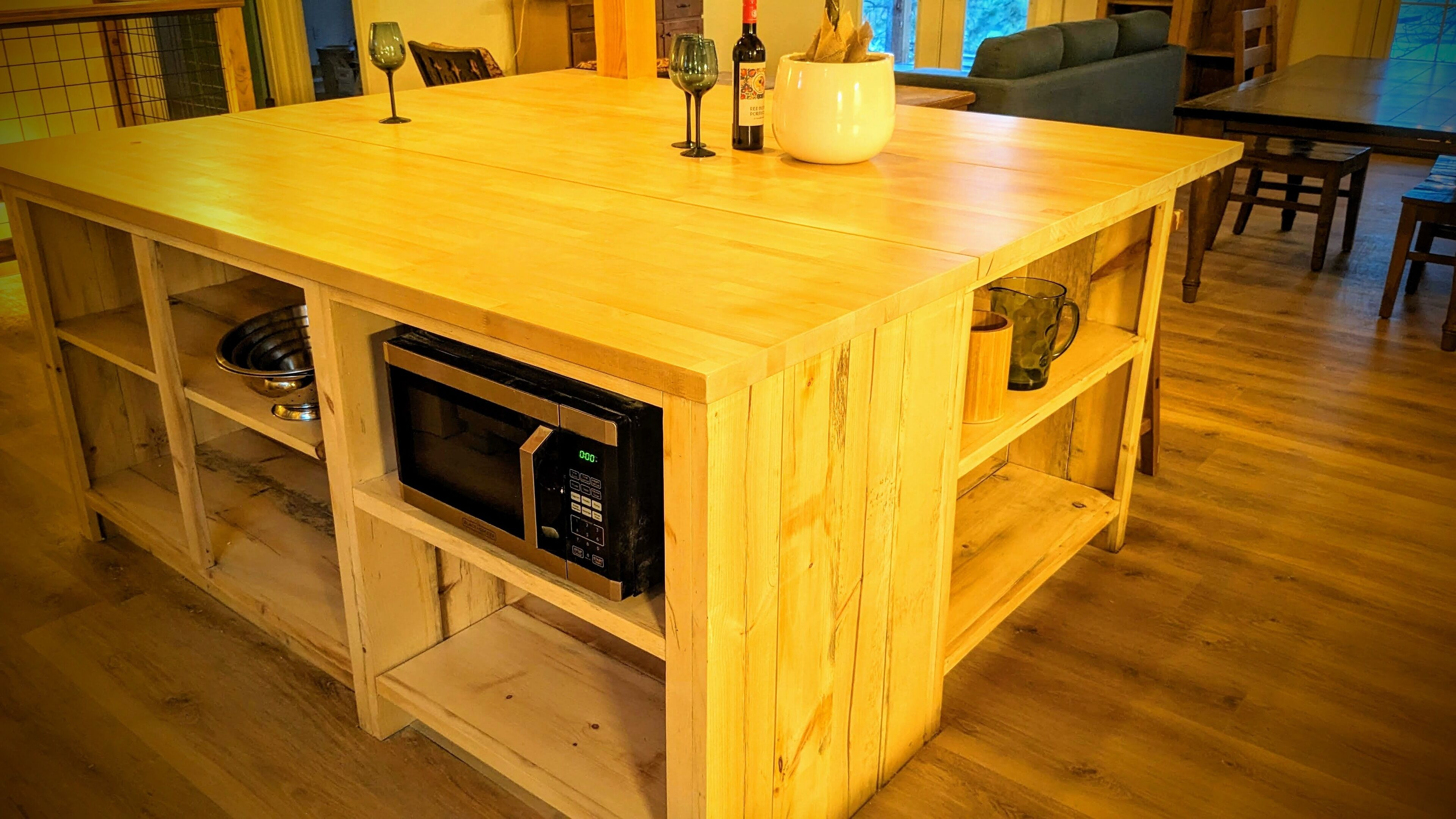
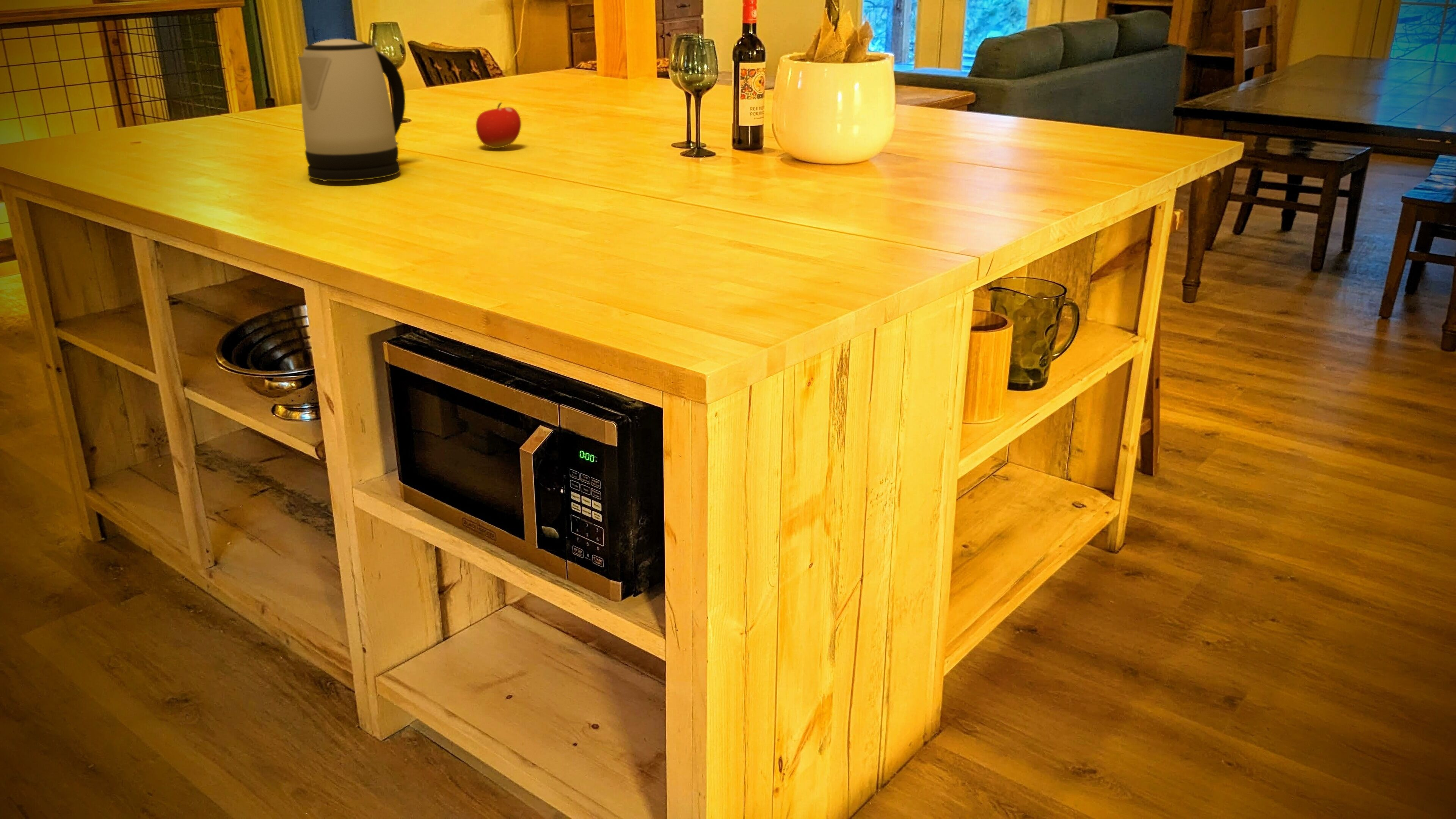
+ fruit (497, 126)
+ kettle (357, 107)
